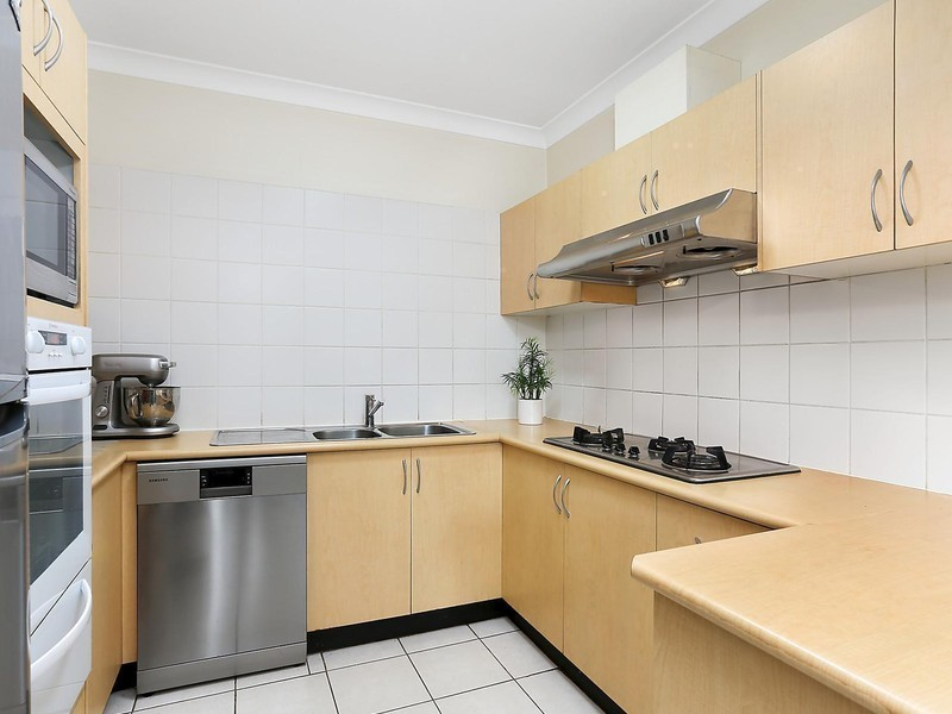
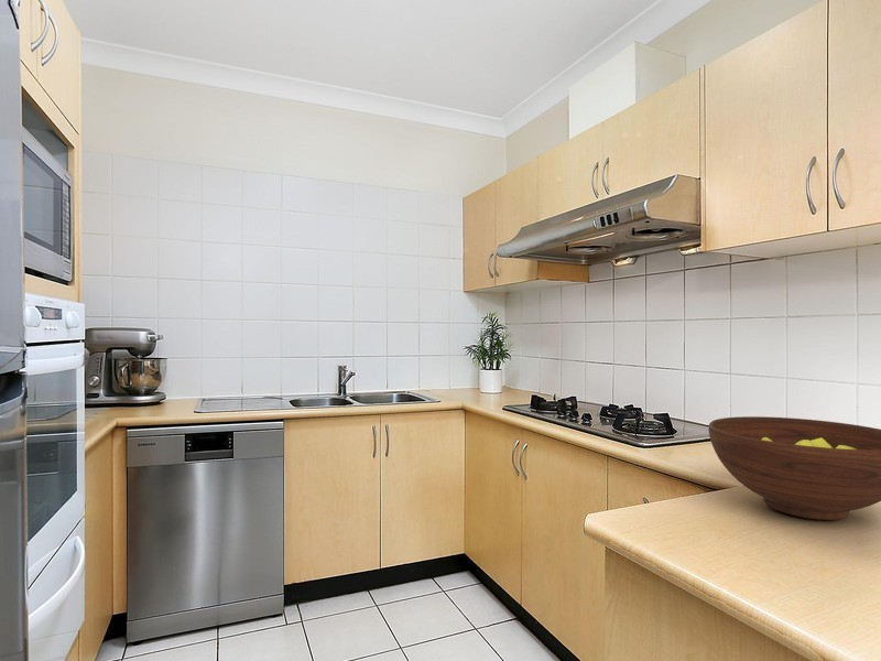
+ fruit bowl (804, 470)
